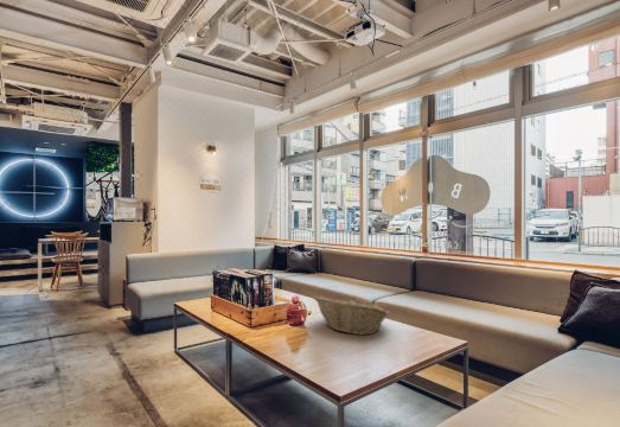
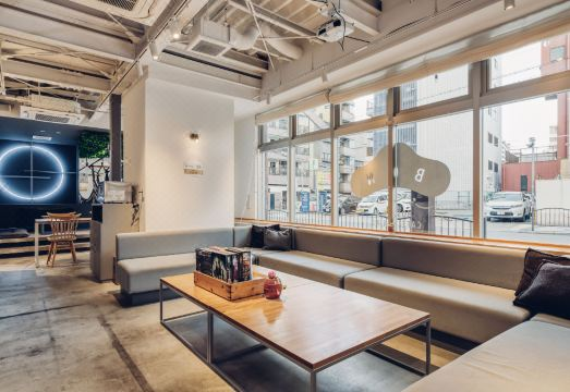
- fruit basket (350, 311)
